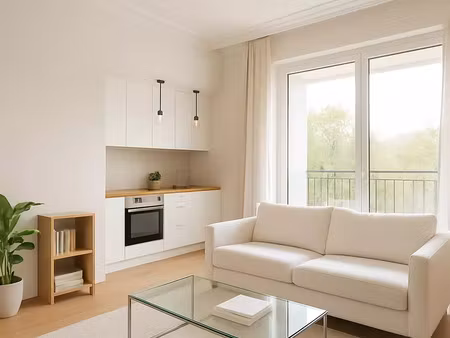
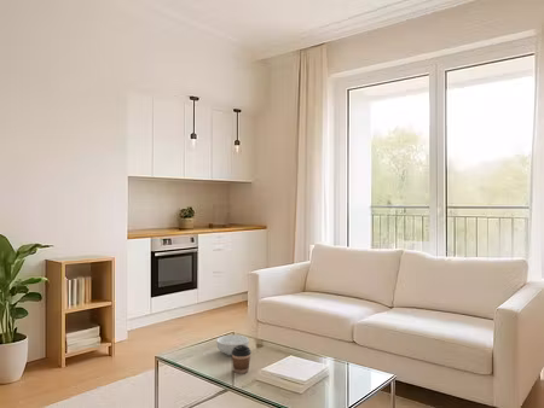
+ cereal bowl (232, 345)
+ coffee cup (241, 357)
